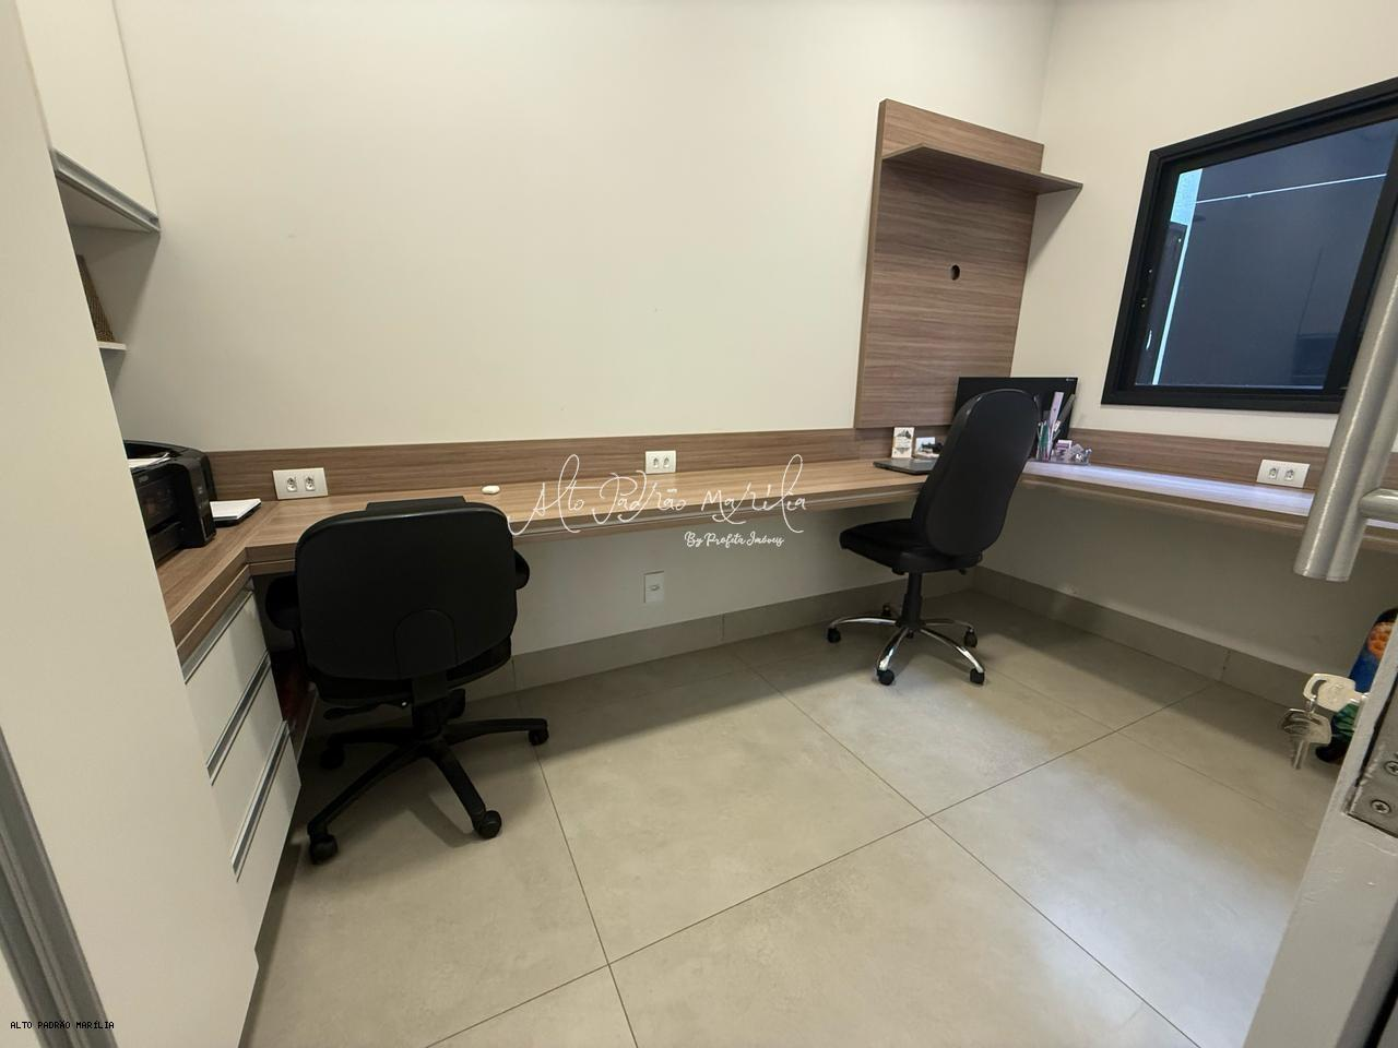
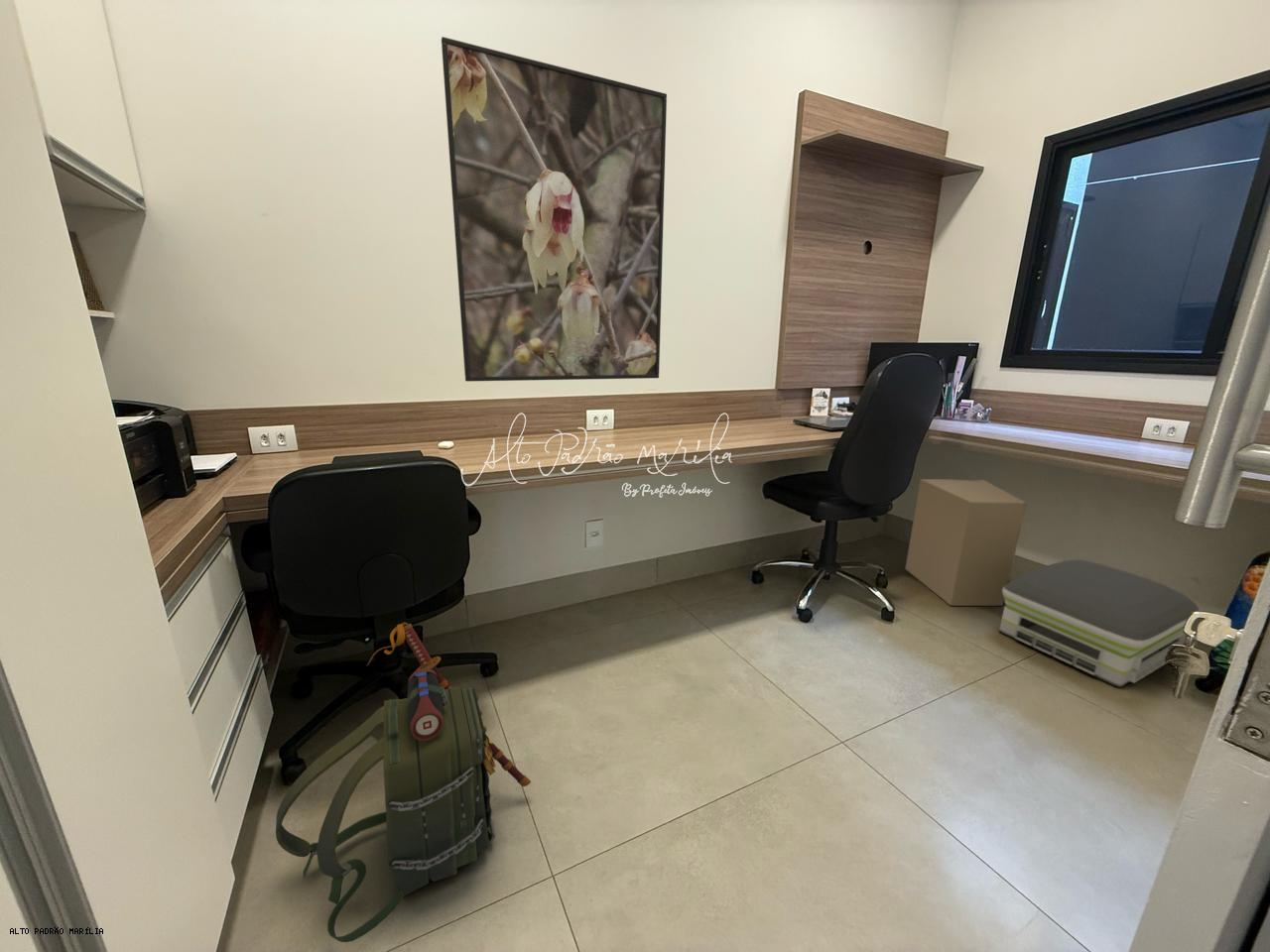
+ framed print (567, 235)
+ backpack (408, 748)
+ air purifier (1094, 608)
+ cardboard box (963, 537)
